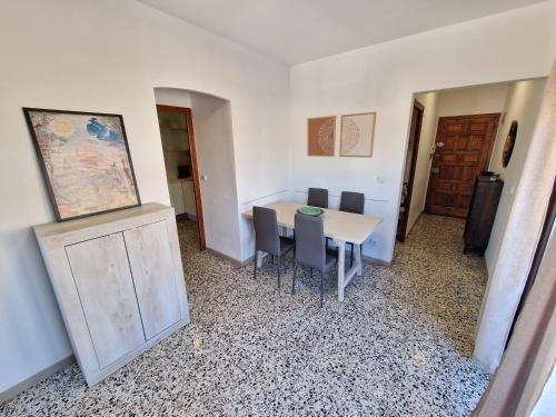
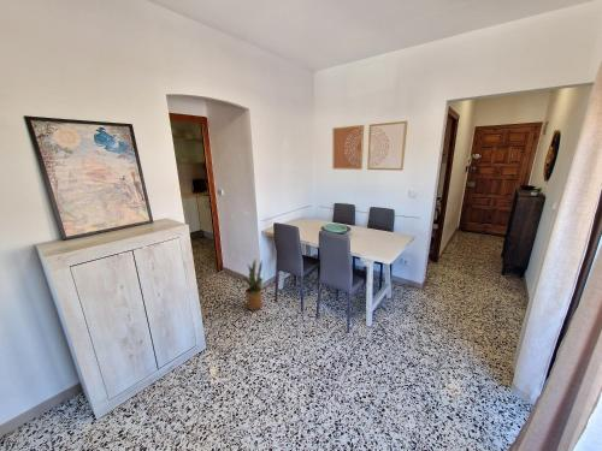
+ house plant (250, 285)
